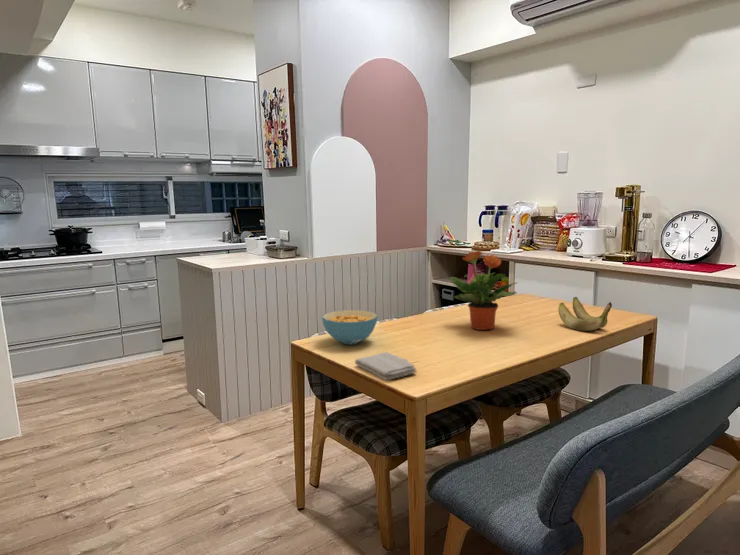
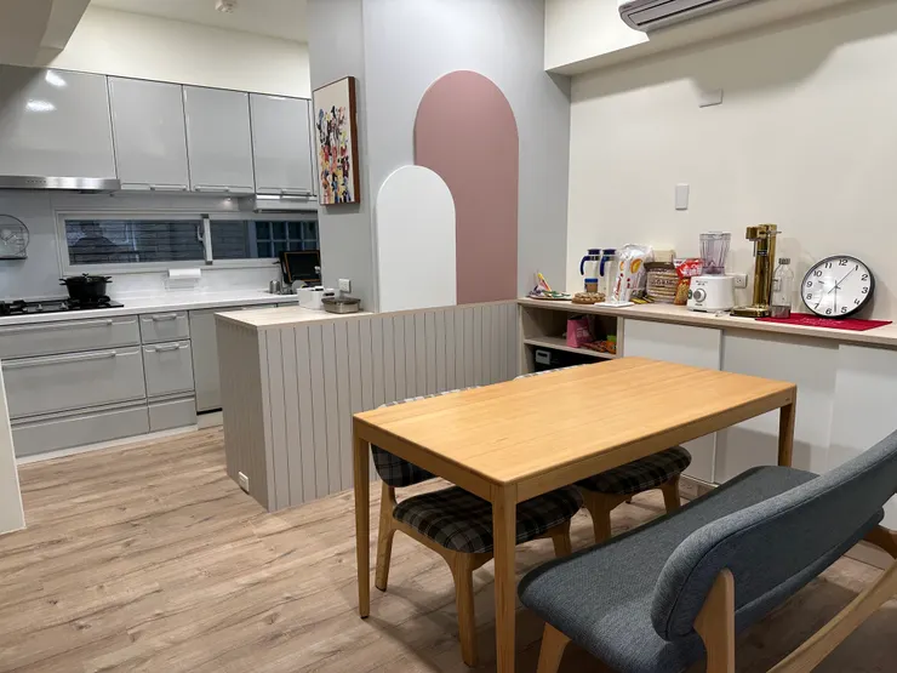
- washcloth (385, 364)
- potted plant (482, 290)
- banana (584, 311)
- cereal bowl (350, 329)
